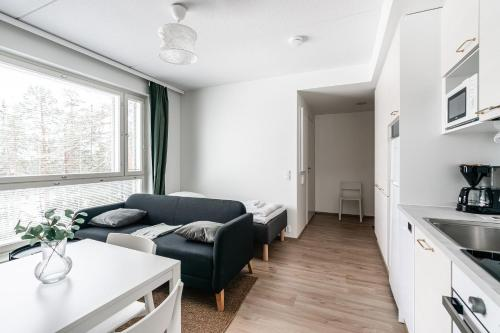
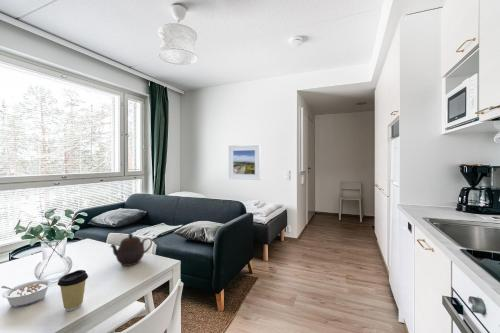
+ coffee cup (73, 290)
+ teapot (132, 247)
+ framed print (244, 162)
+ legume (26, 293)
